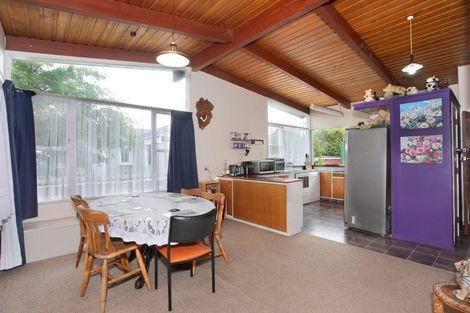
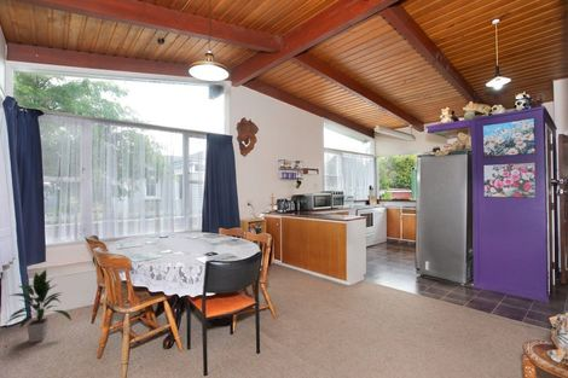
+ indoor plant (39, 306)
